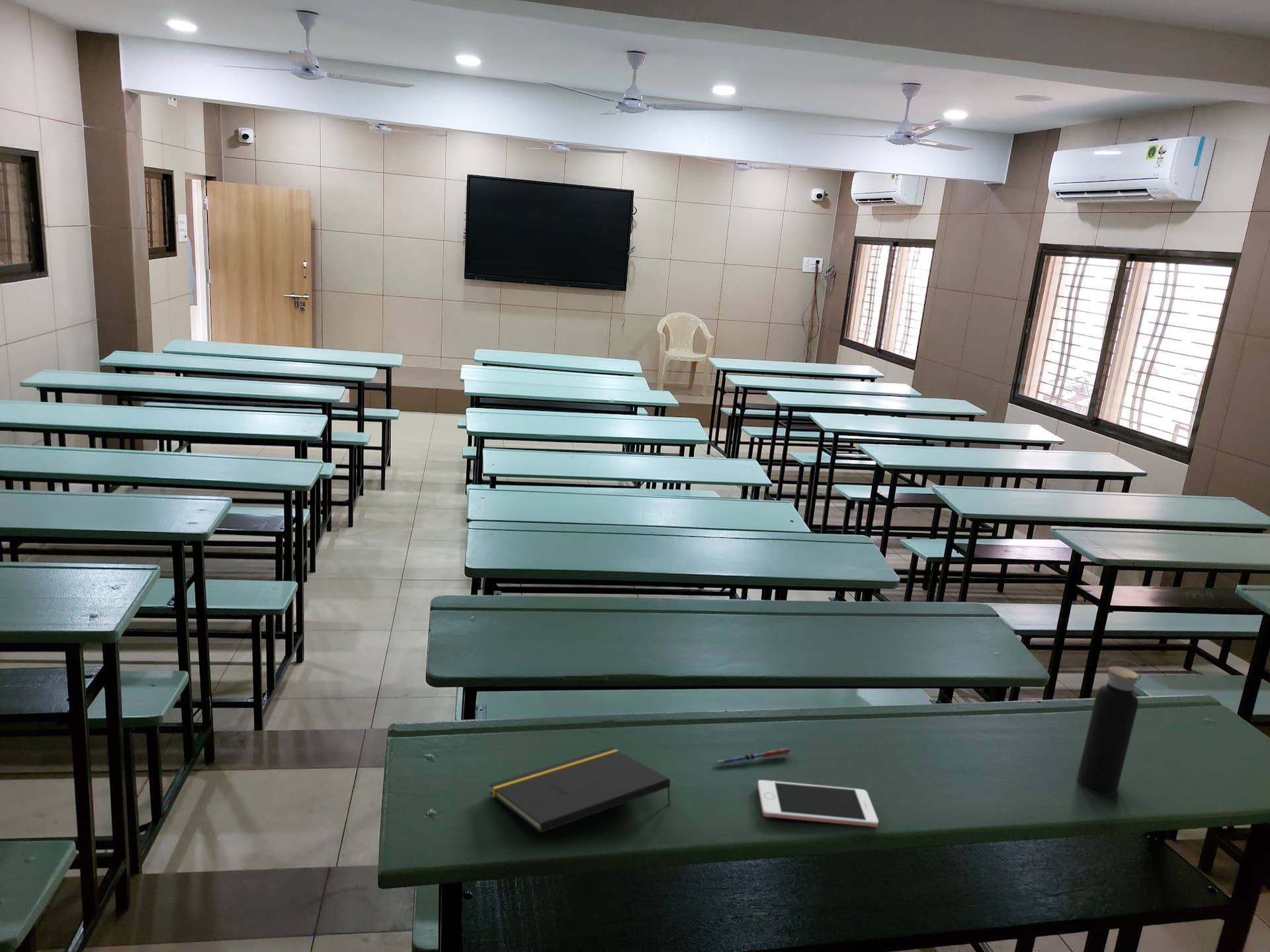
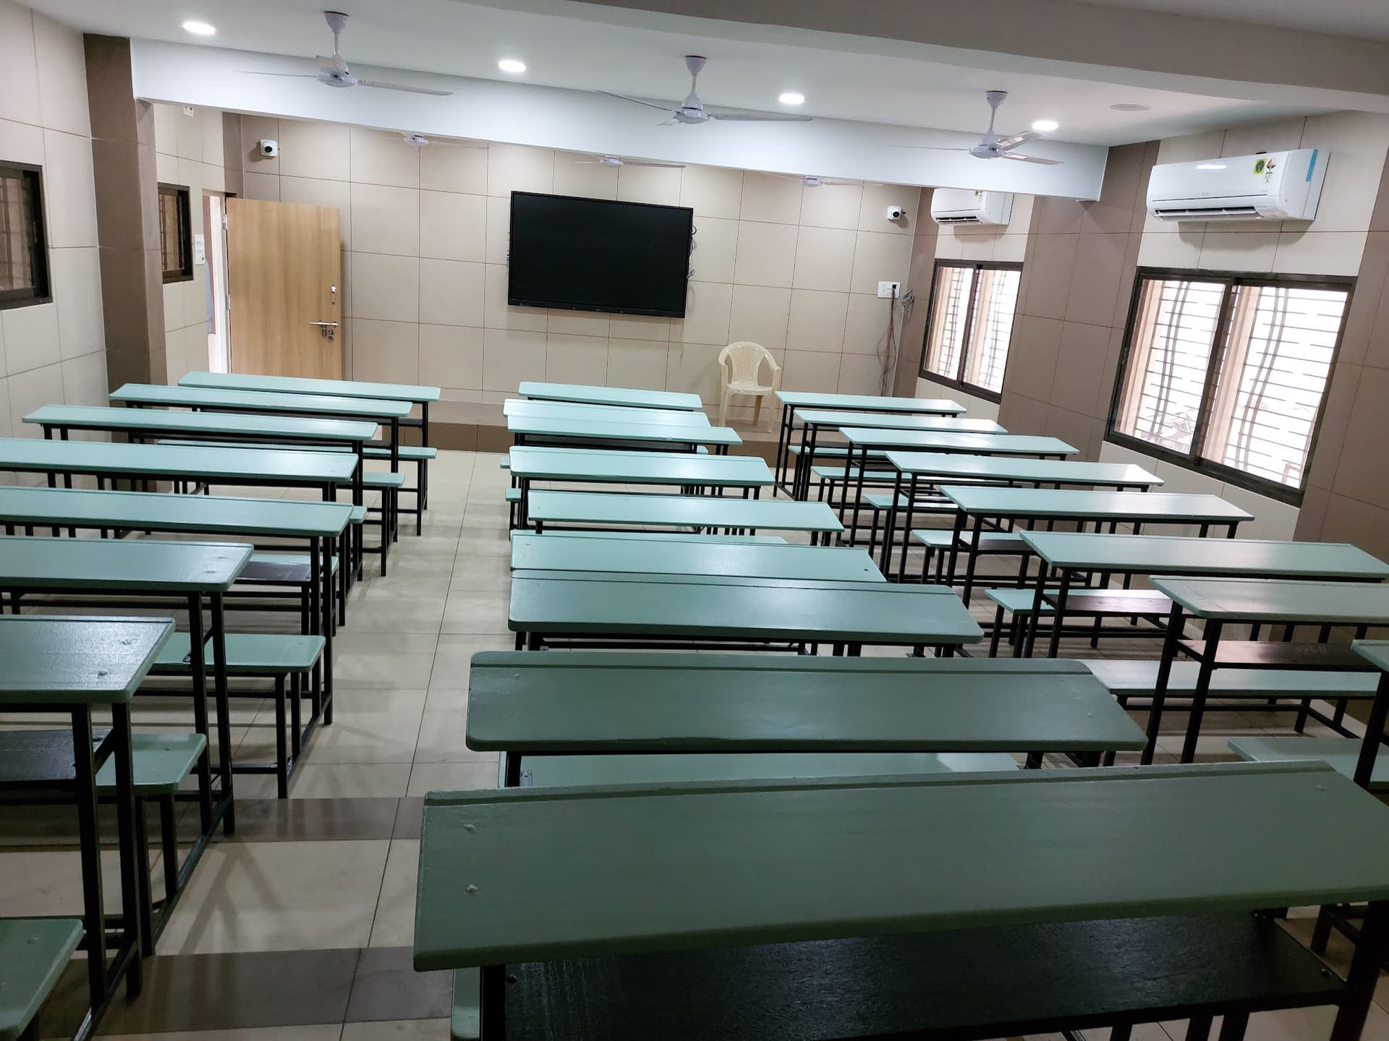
- cell phone (816, 803)
- water bottle (1111, 723)
- notepad (579, 785)
- pen (754, 756)
